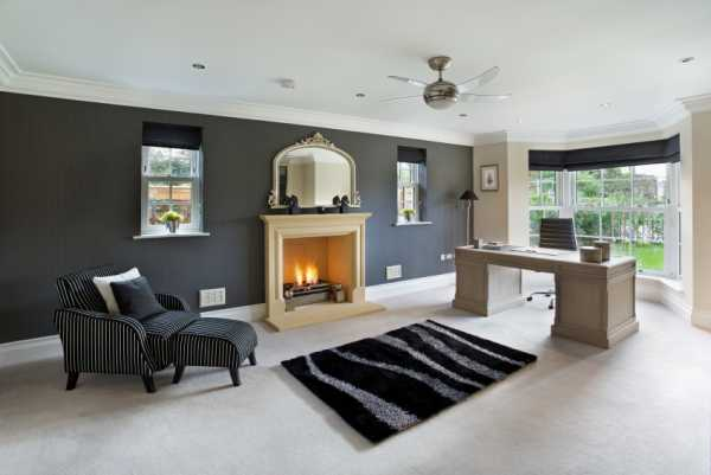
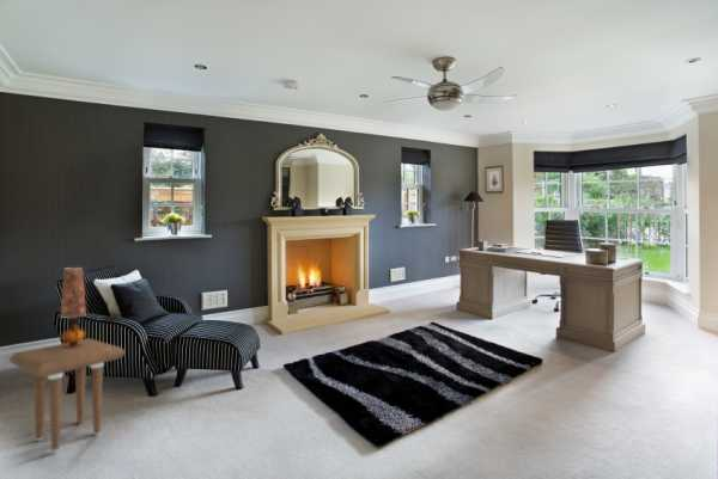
+ side table (75, 392)
+ table lamp (73, 306)
